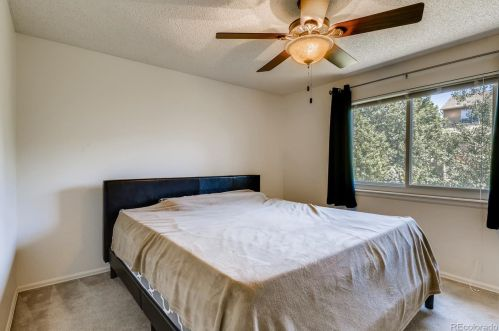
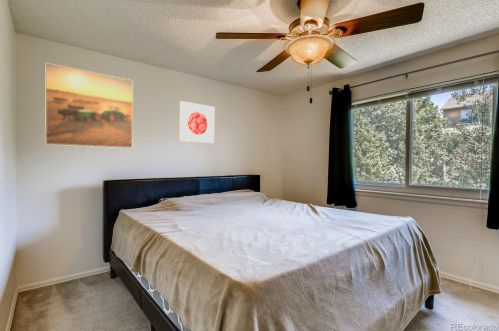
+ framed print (93, 109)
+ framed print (197, 123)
